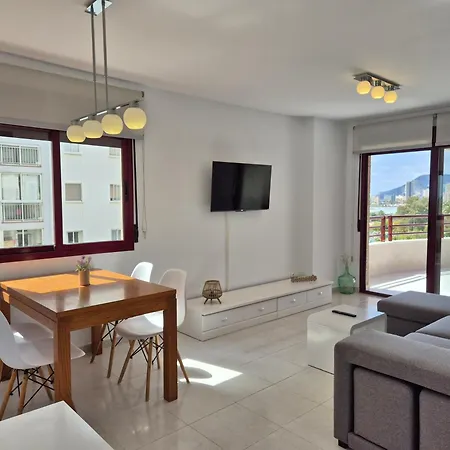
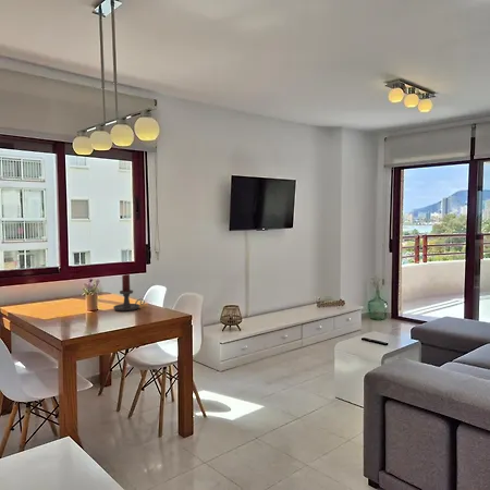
+ candle holder (130, 291)
